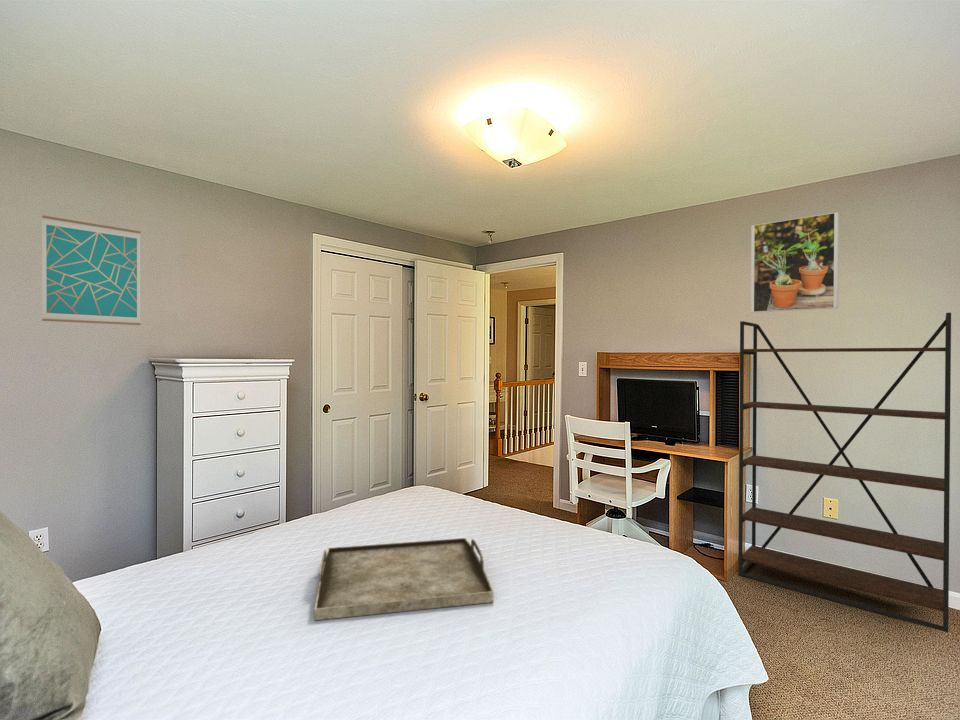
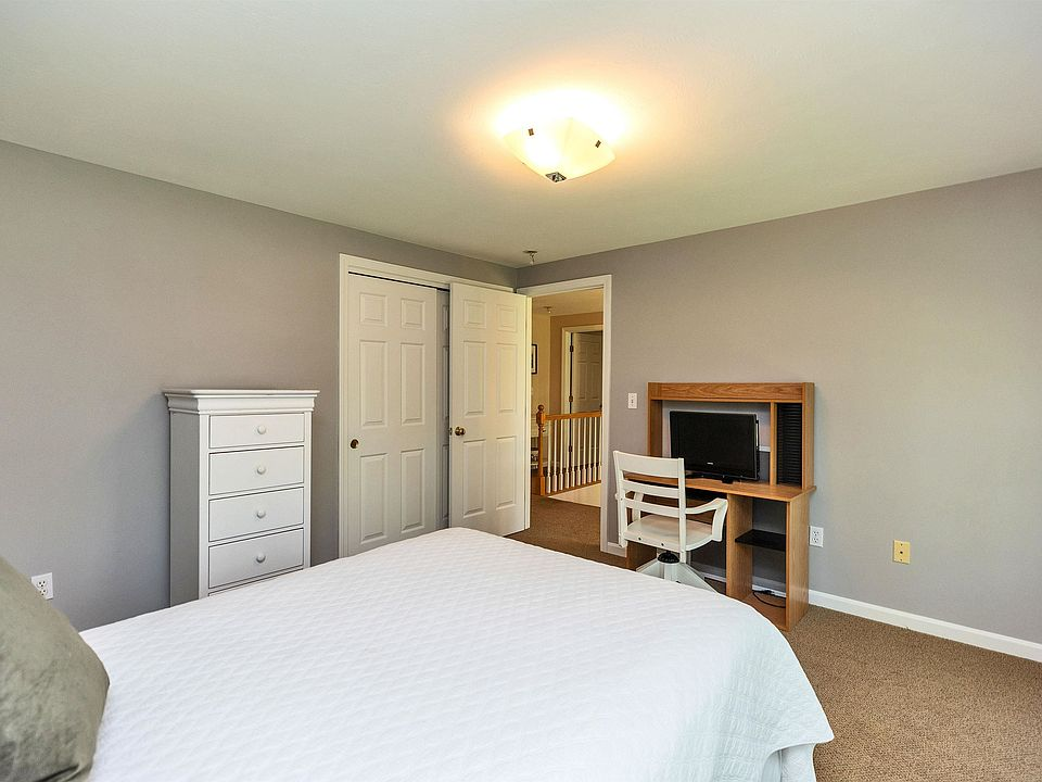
- bookshelf (836, 455)
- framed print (792, 264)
- wall art (94, 273)
- serving tray (402, 563)
